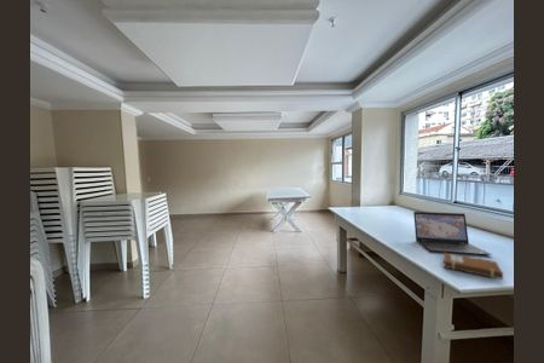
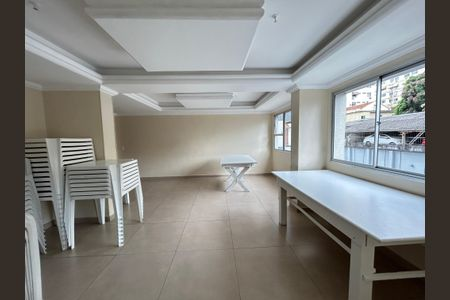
- laptop (447, 231)
- notebook (468, 264)
